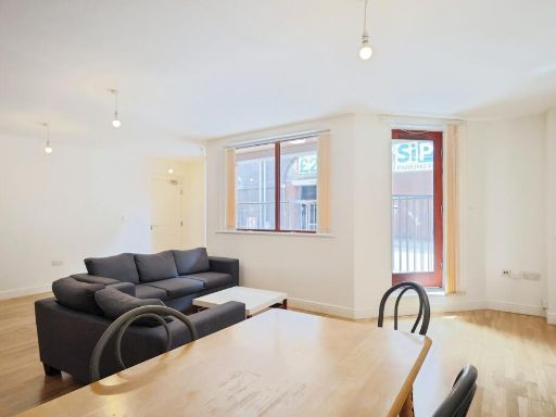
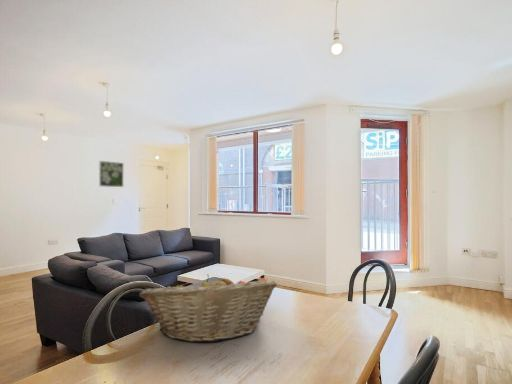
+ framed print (111, 174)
+ fruit basket (210, 299)
